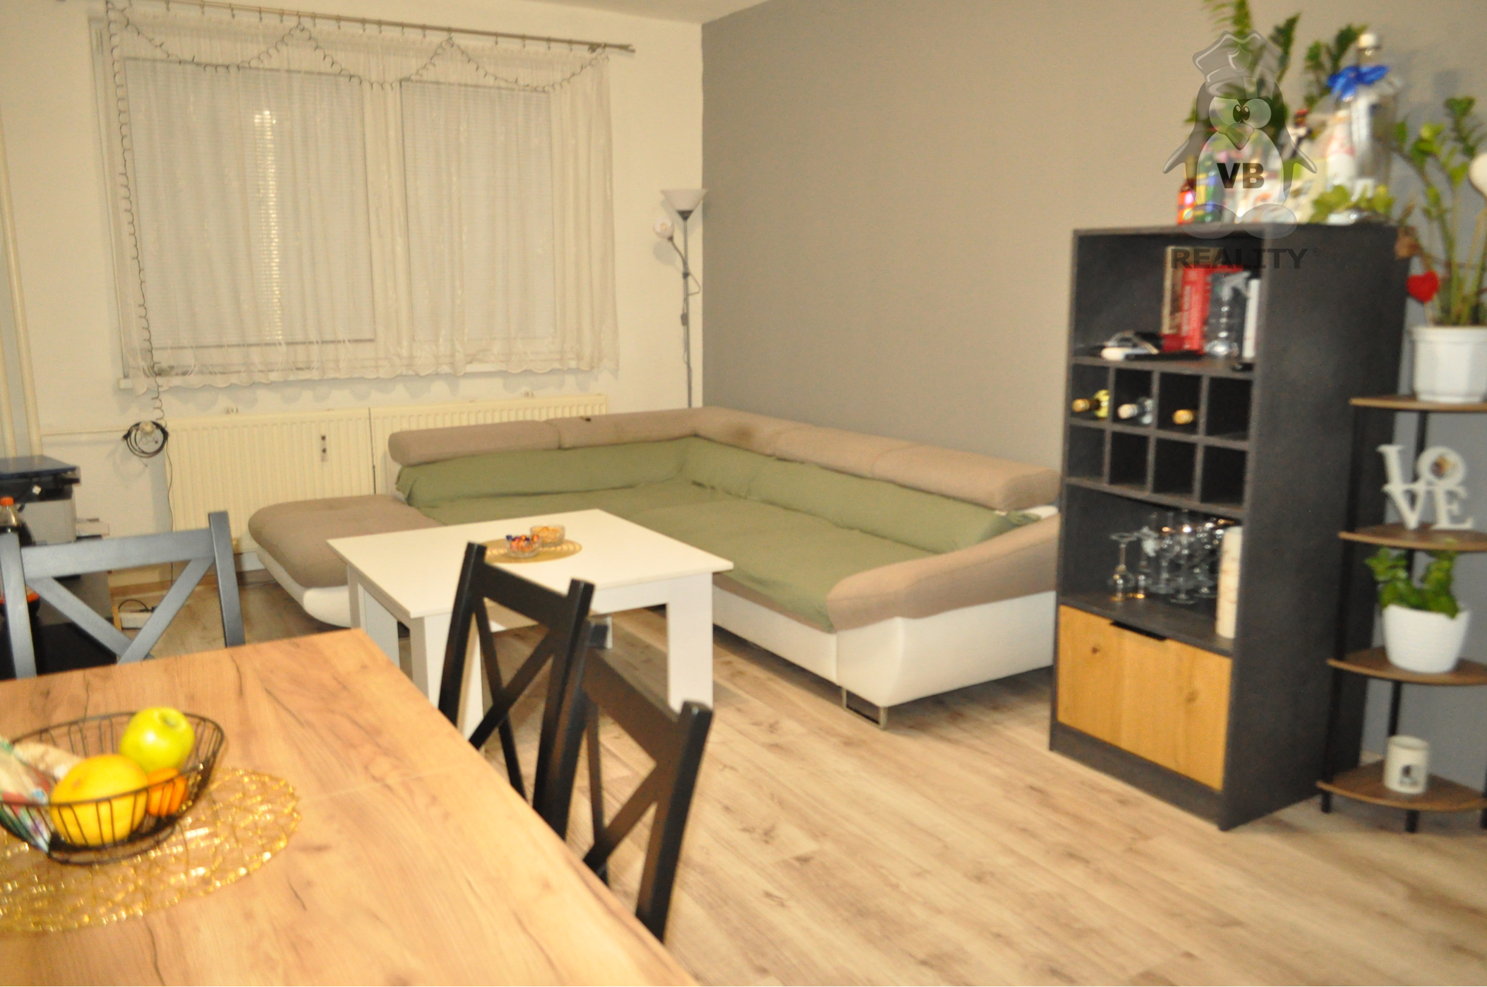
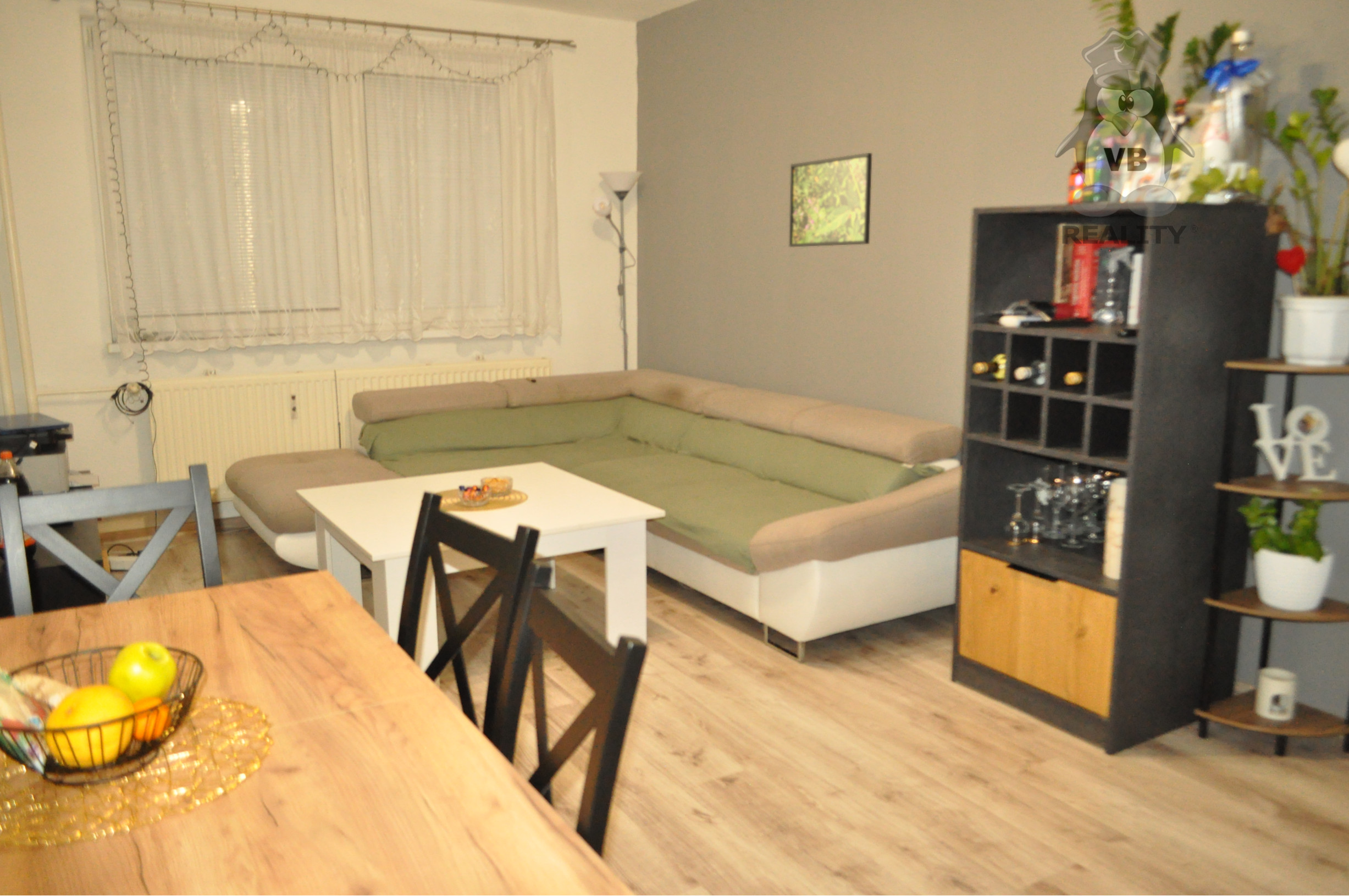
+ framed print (828, 202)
